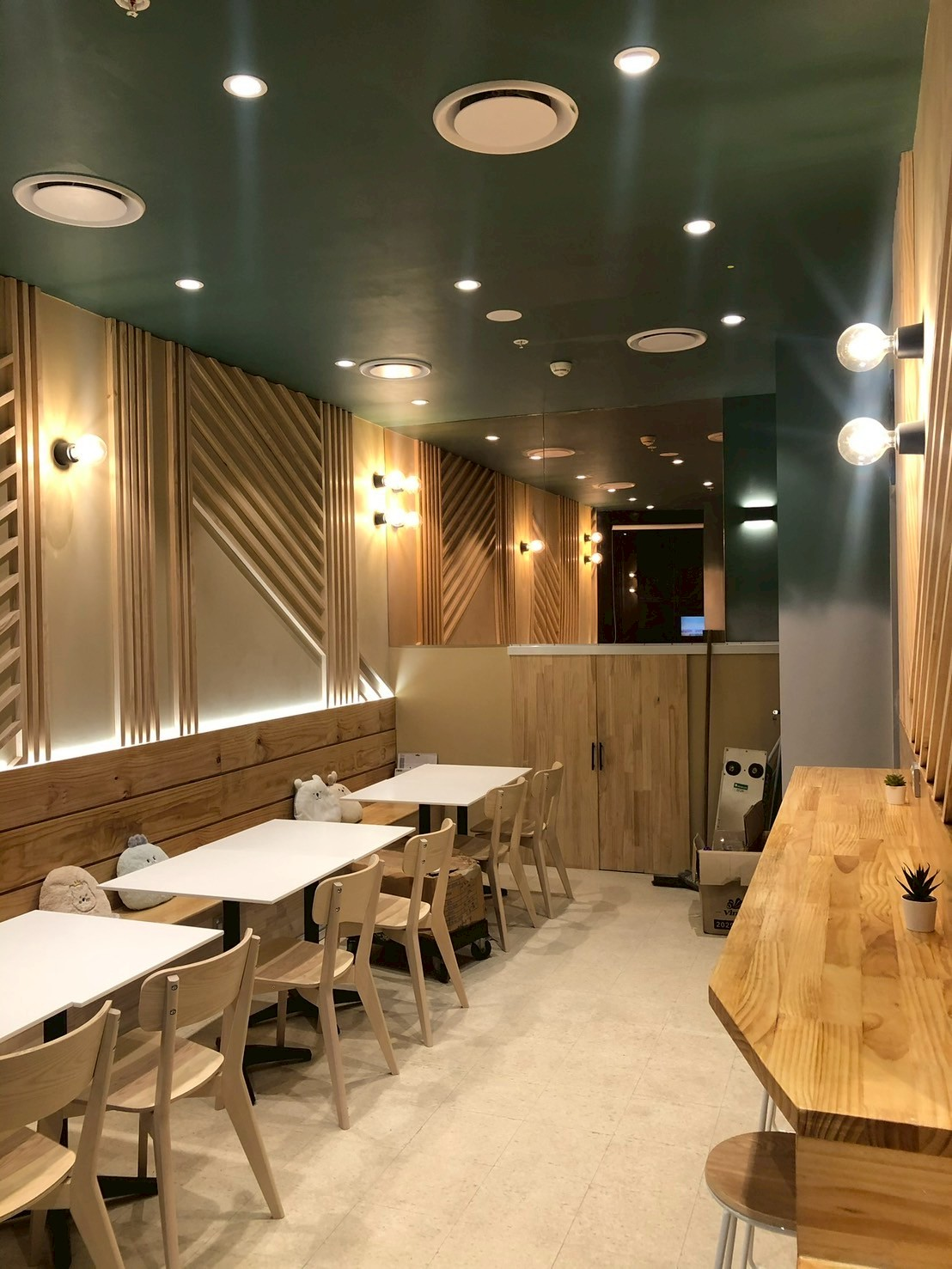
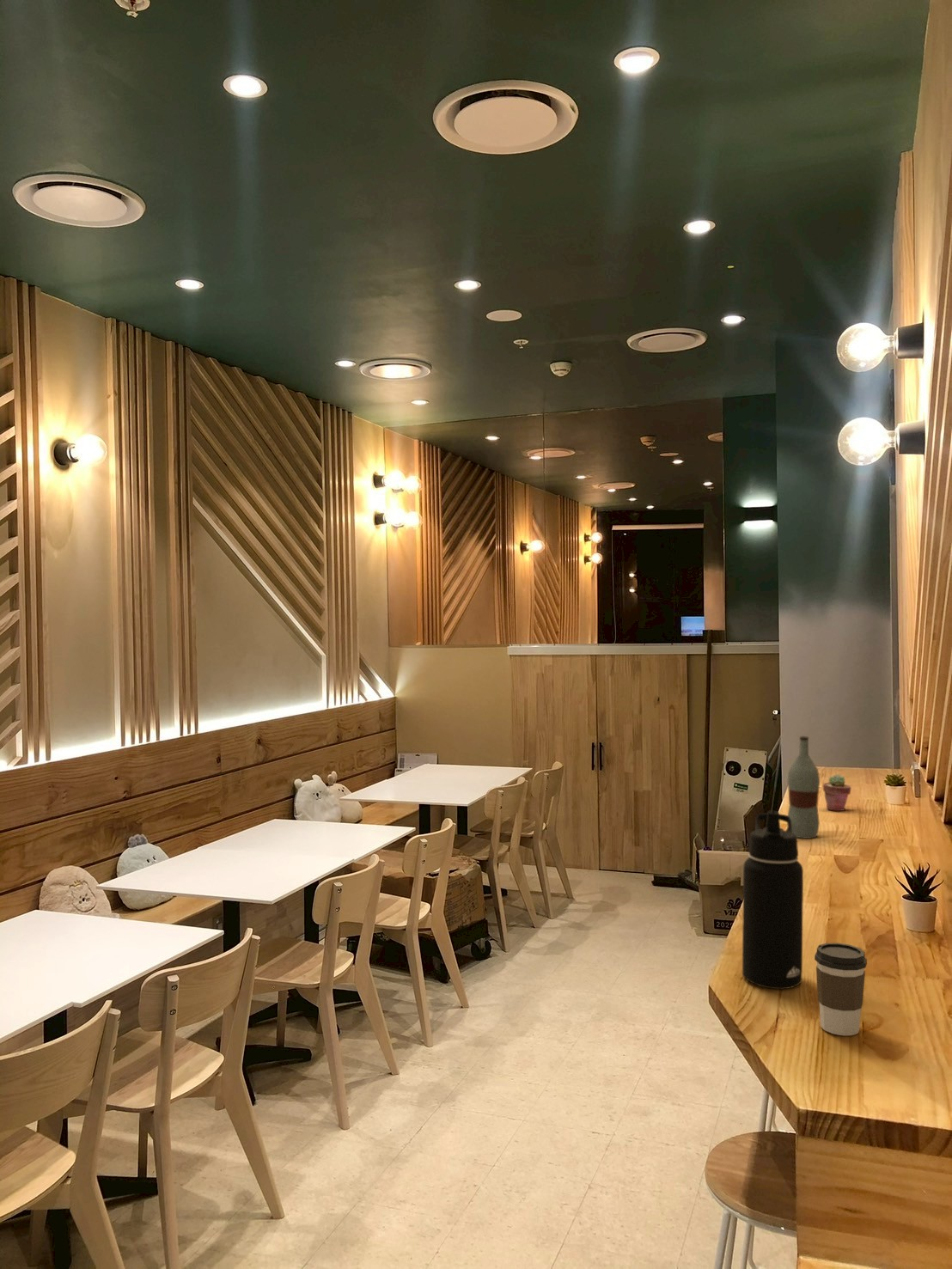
+ potted succulent (836, 791)
+ water bottle (772, 891)
+ coffee cup (840, 989)
+ bottle (803, 785)
